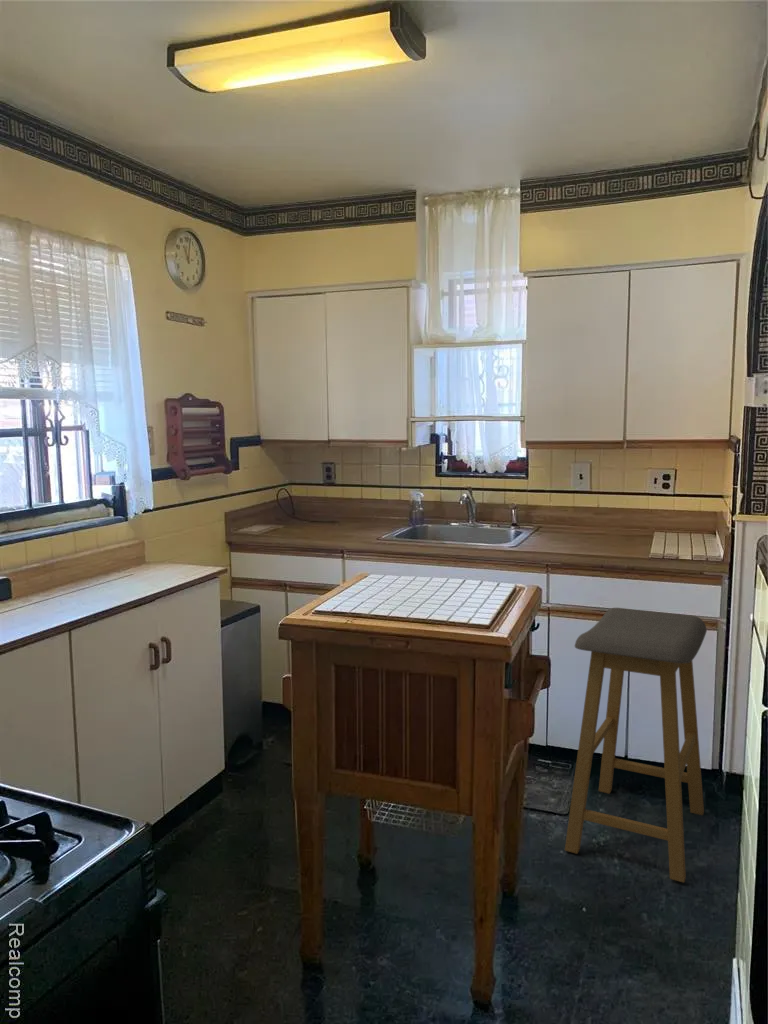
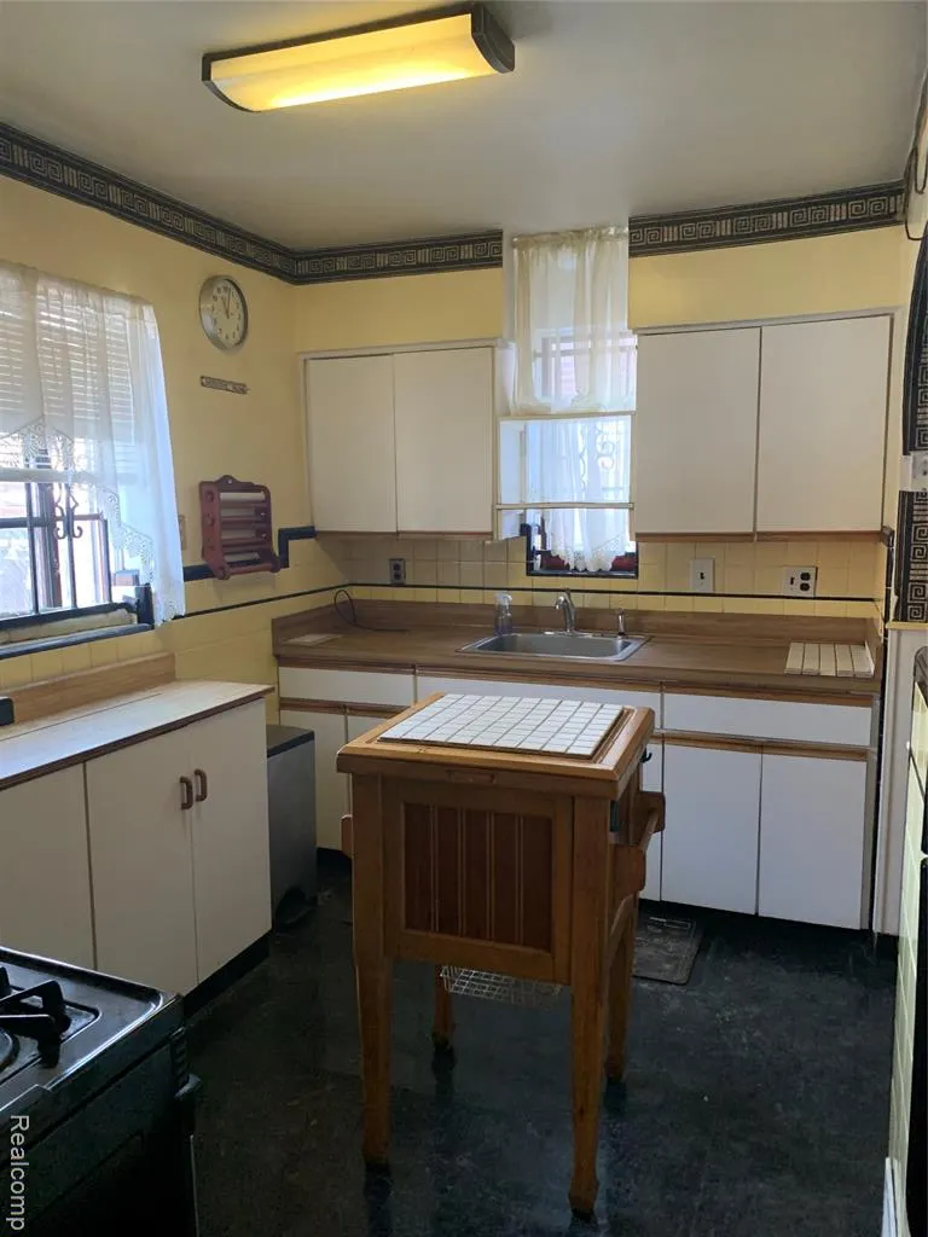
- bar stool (662, 727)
